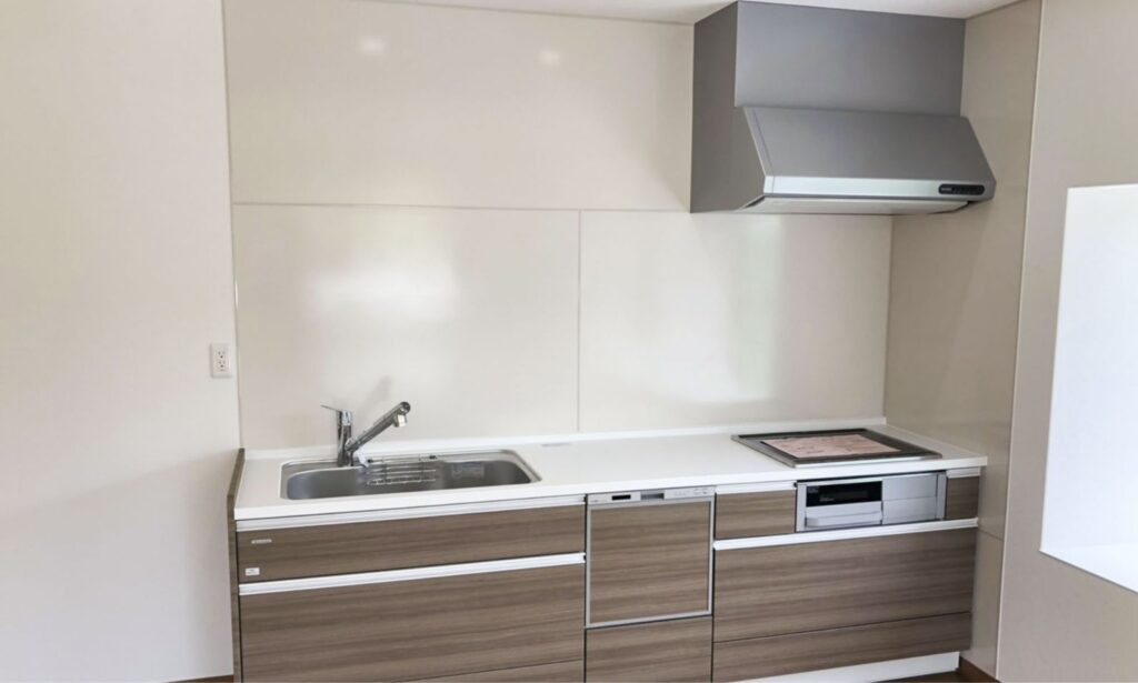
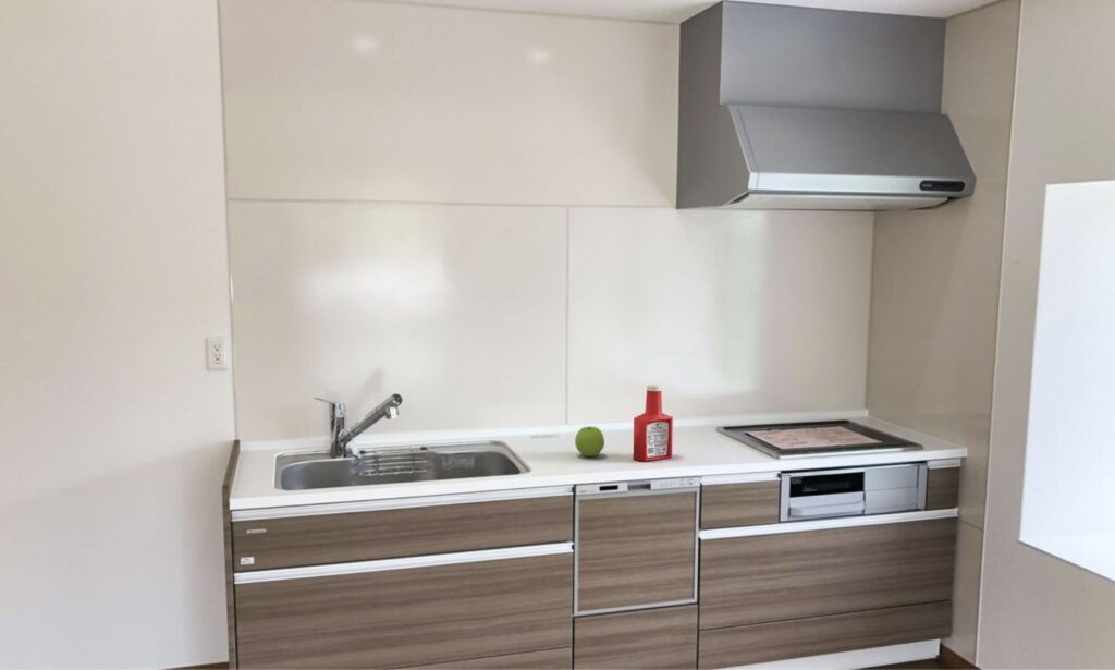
+ apple (589, 441)
+ soap bottle (653, 422)
